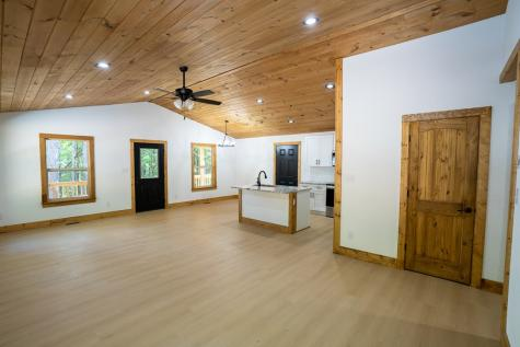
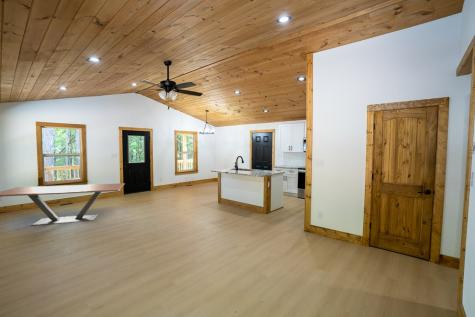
+ dining table (67, 193)
